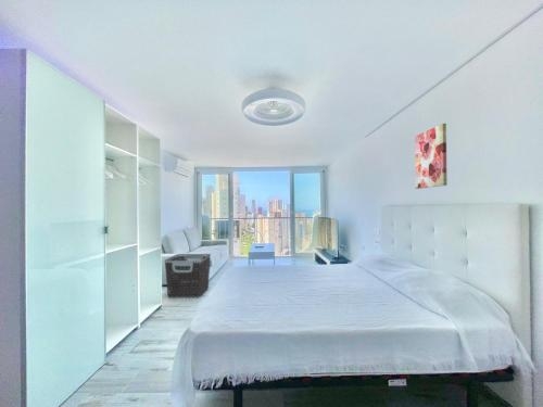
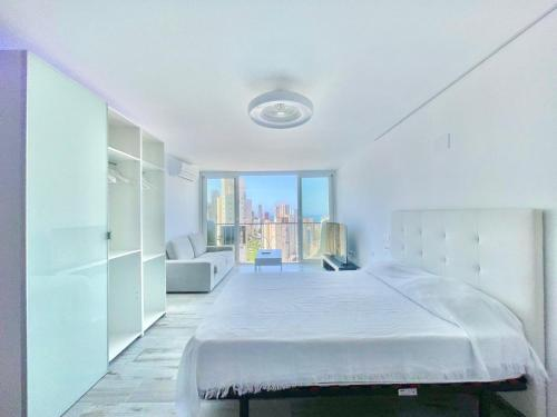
- clothes hamper (188, 275)
- wall art (429, 158)
